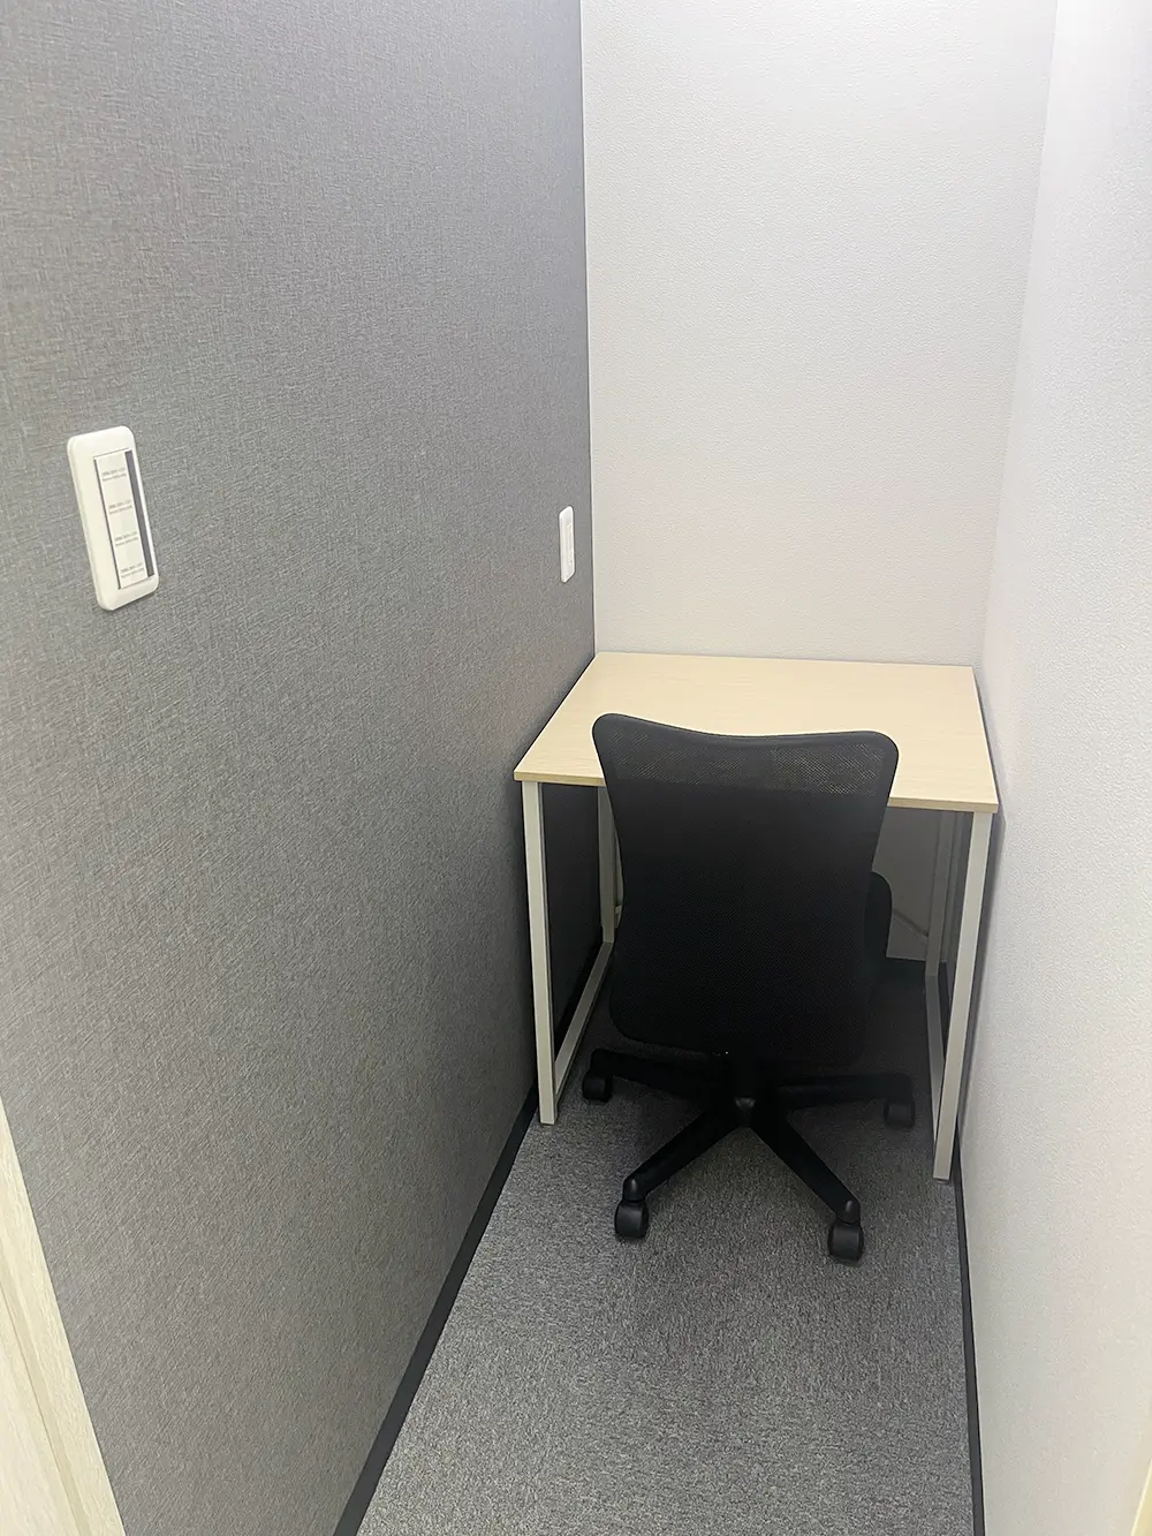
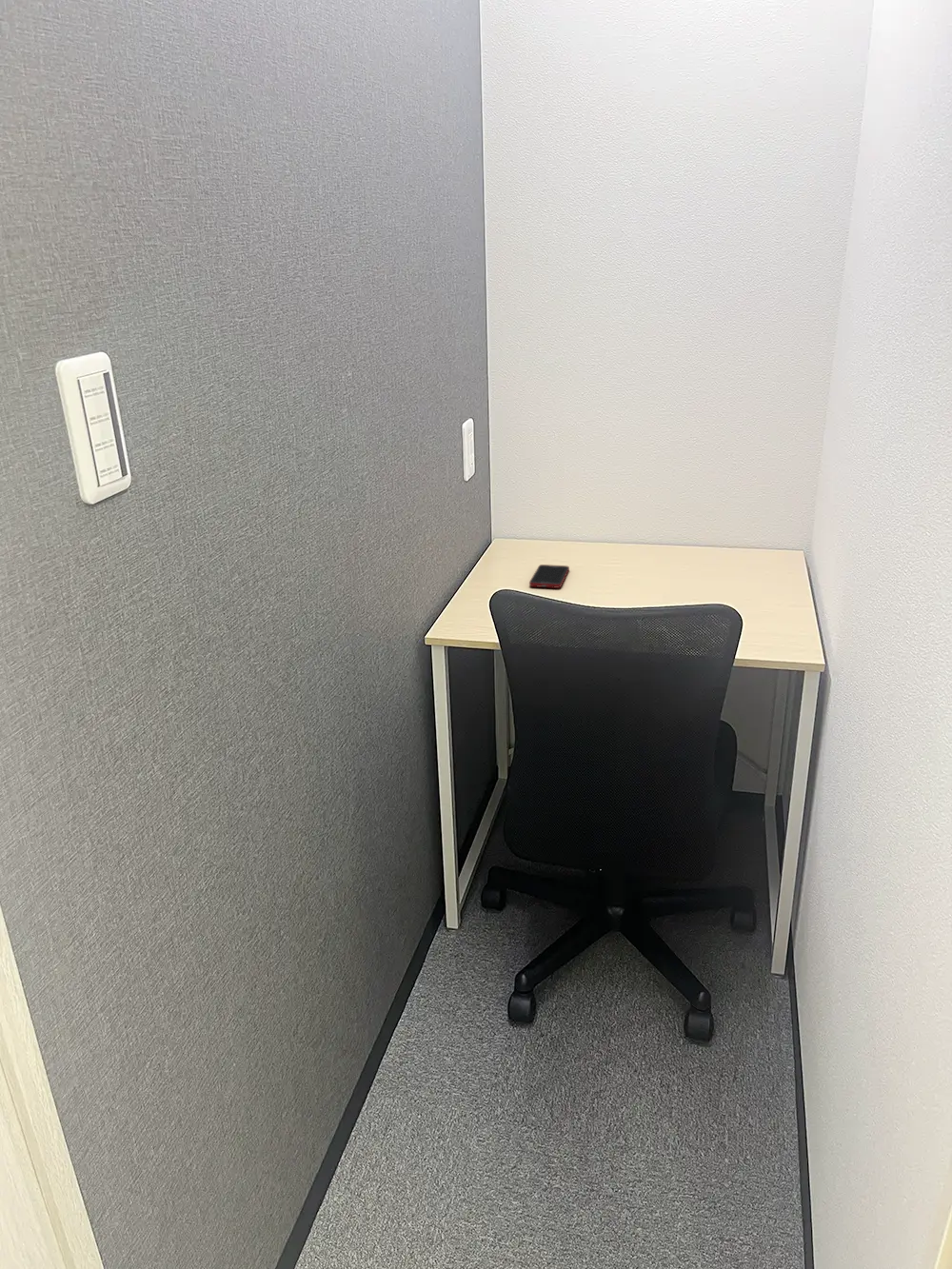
+ cell phone (549, 576)
